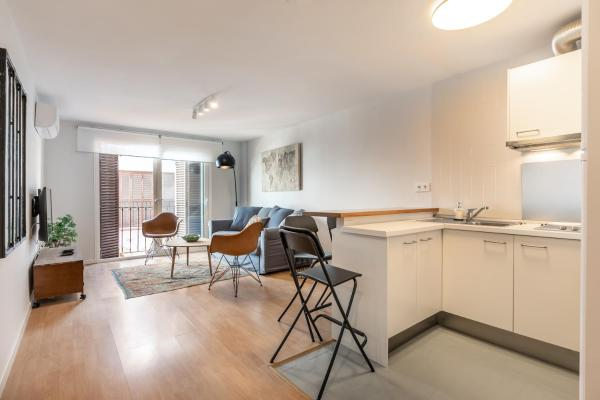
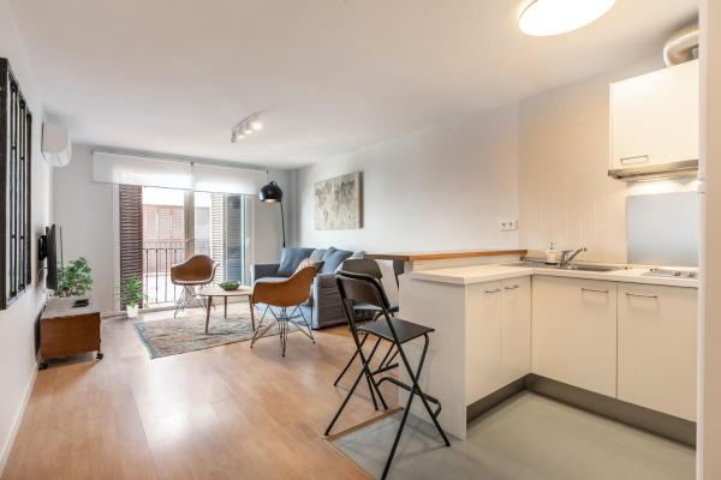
+ indoor plant (131, 295)
